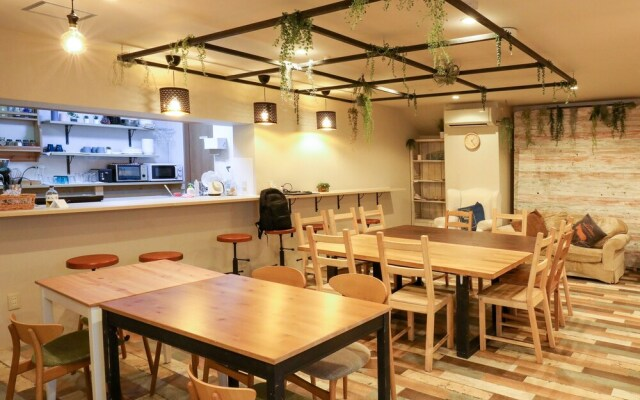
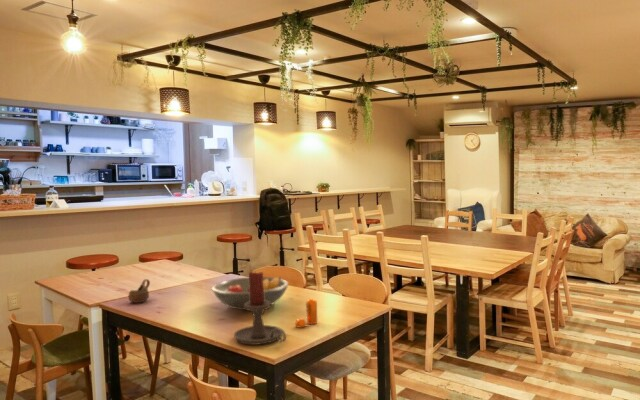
+ cup (141, 291)
+ fruit bowl (249, 292)
+ candle holder (262, 305)
+ pepper shaker (307, 312)
